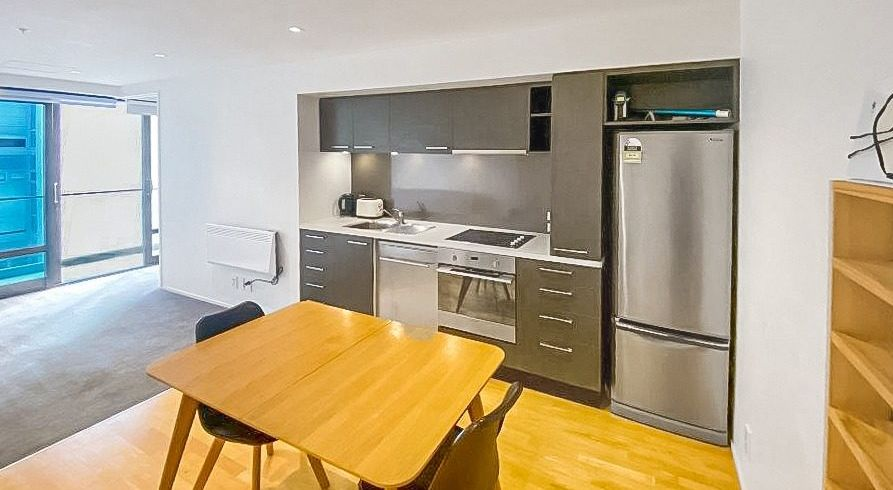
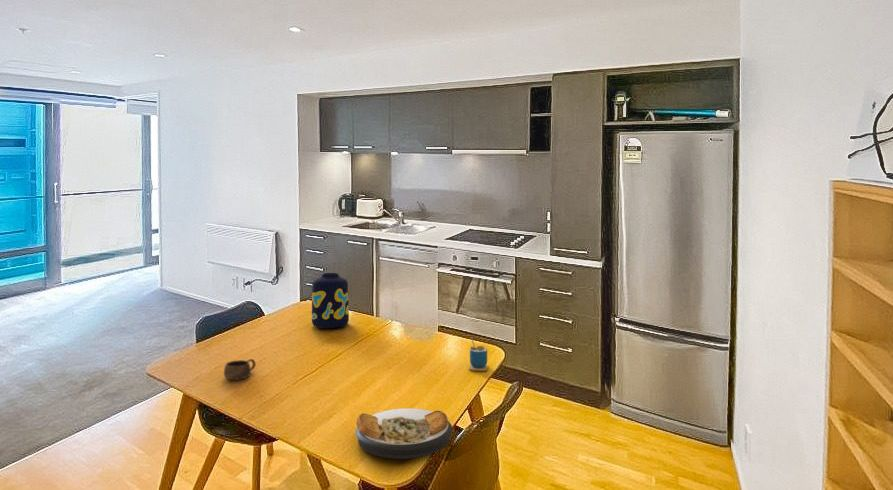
+ vase (330, 299)
+ cup (241, 368)
+ plate (404, 427)
+ cup (478, 352)
